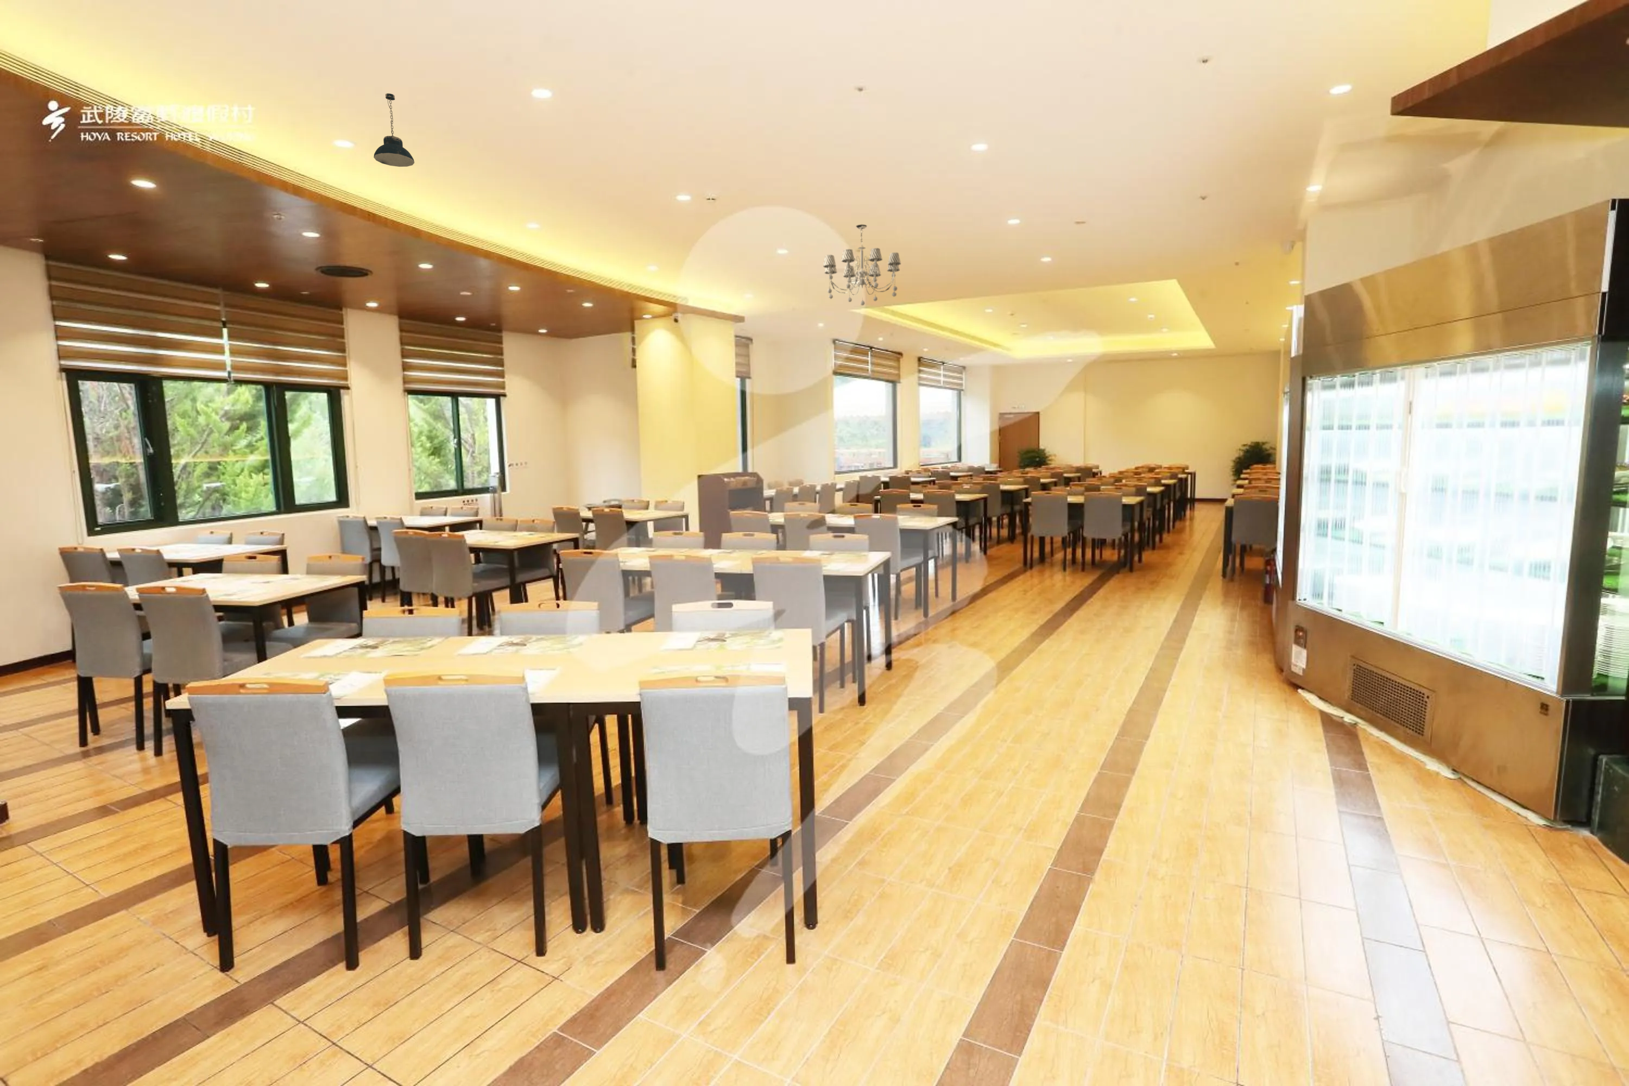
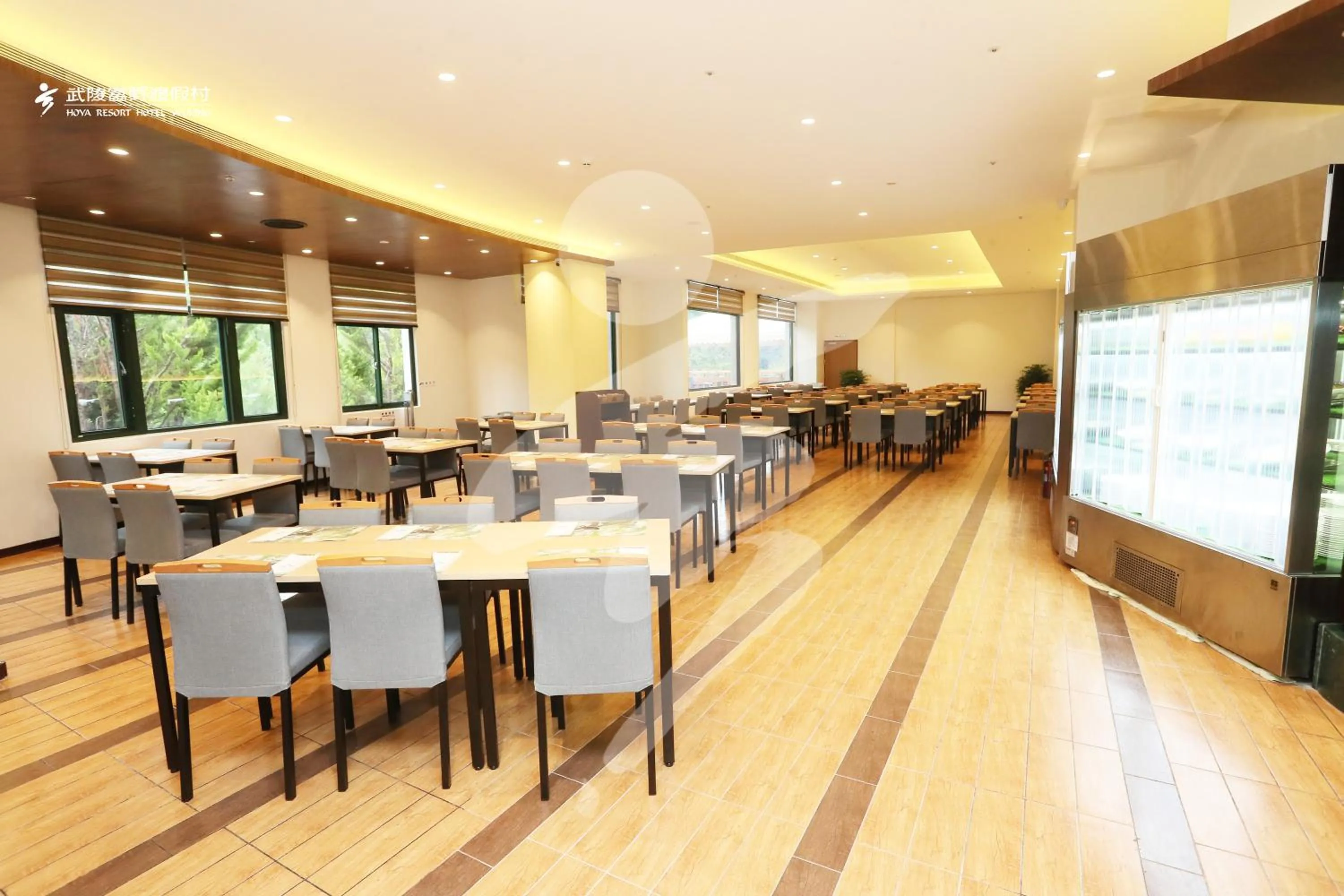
- pendant light (391, 128)
- chandelier (862, 265)
